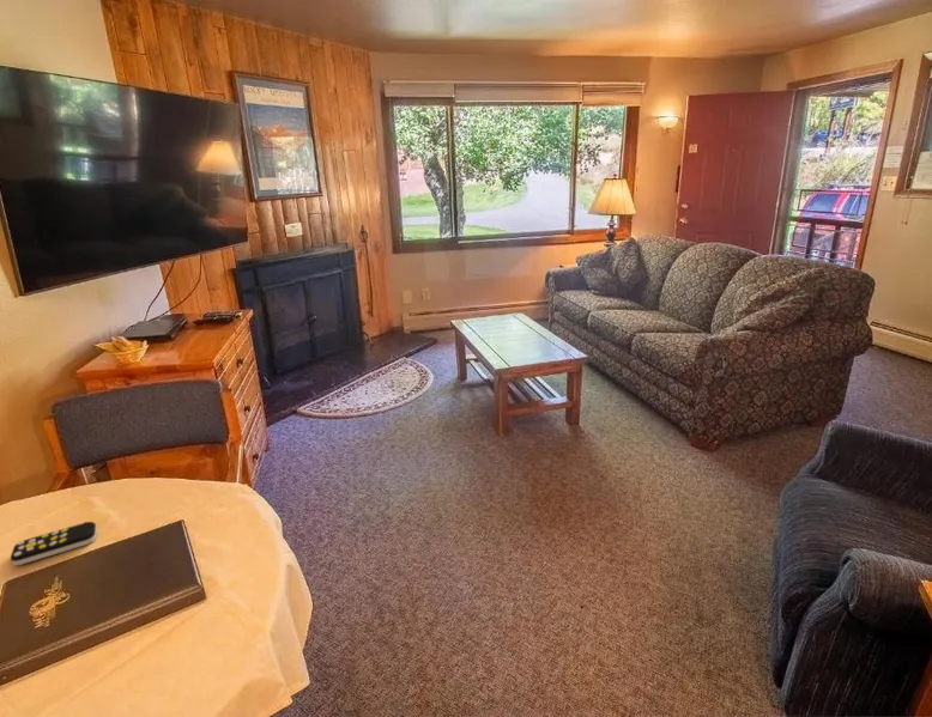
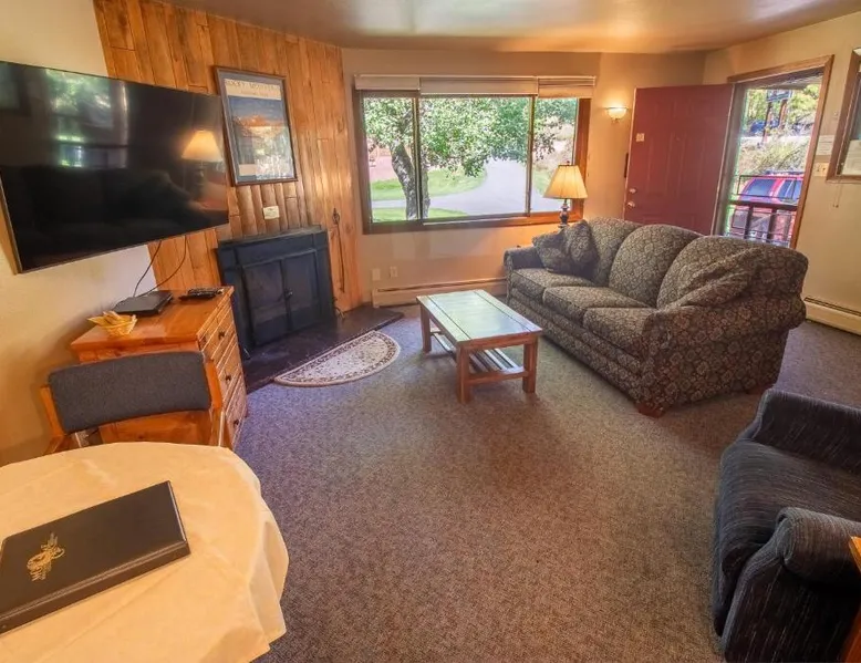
- remote control (55, 541)
